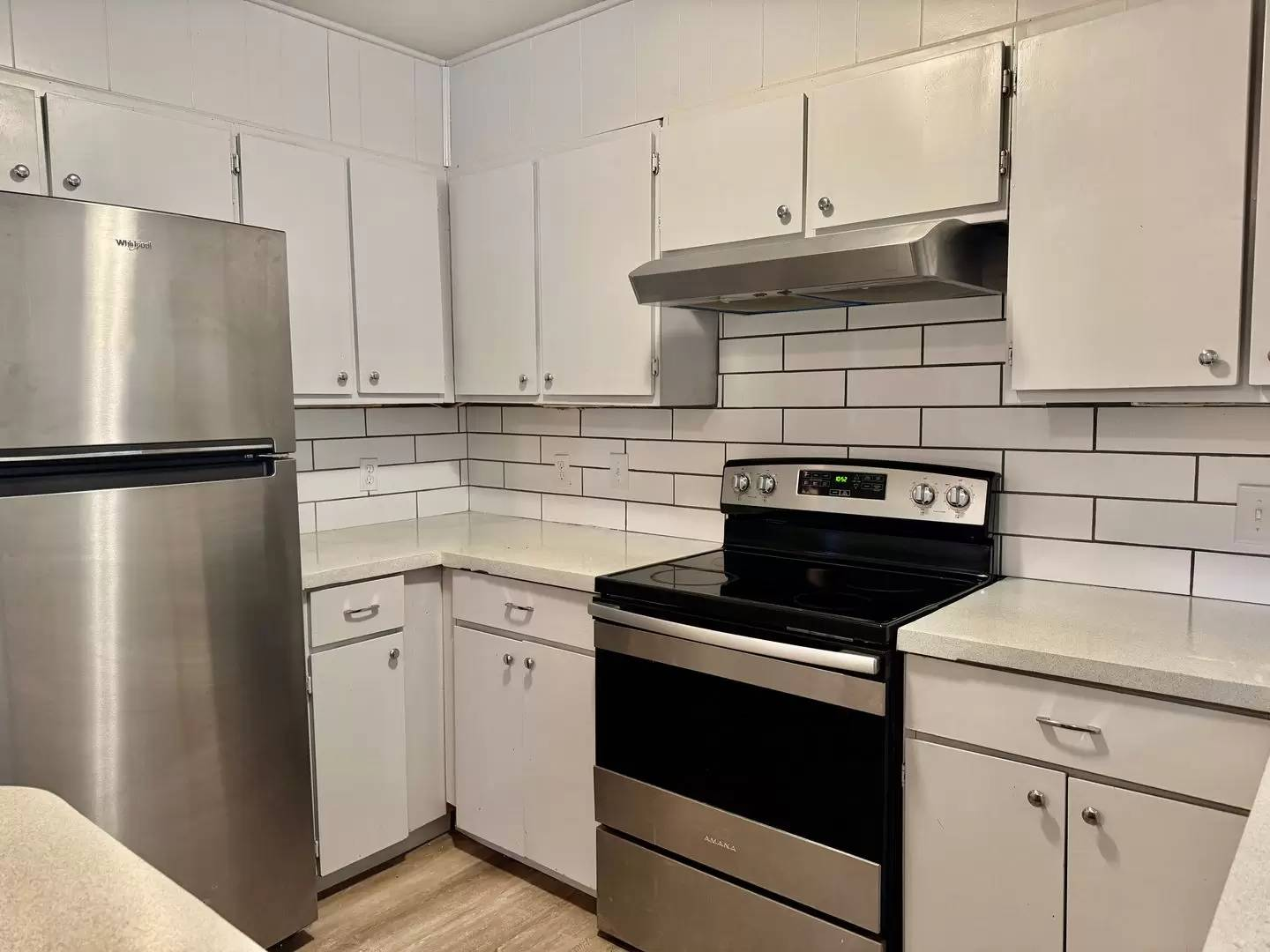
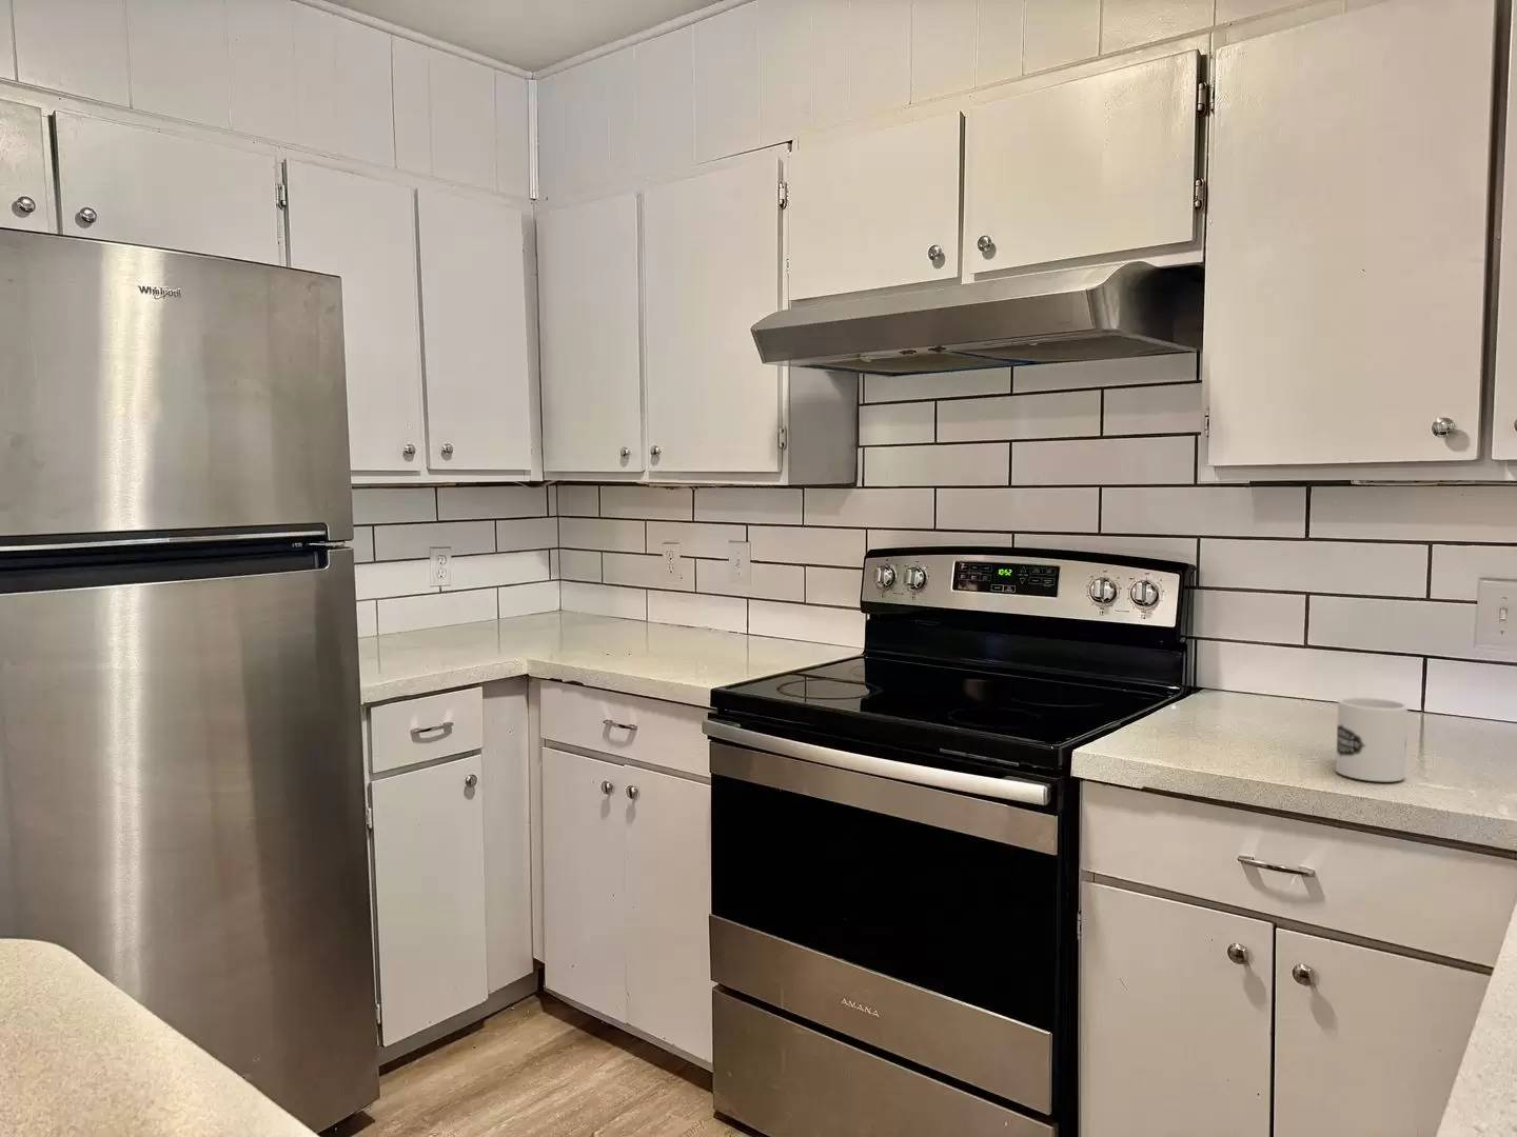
+ mug (1363, 735)
